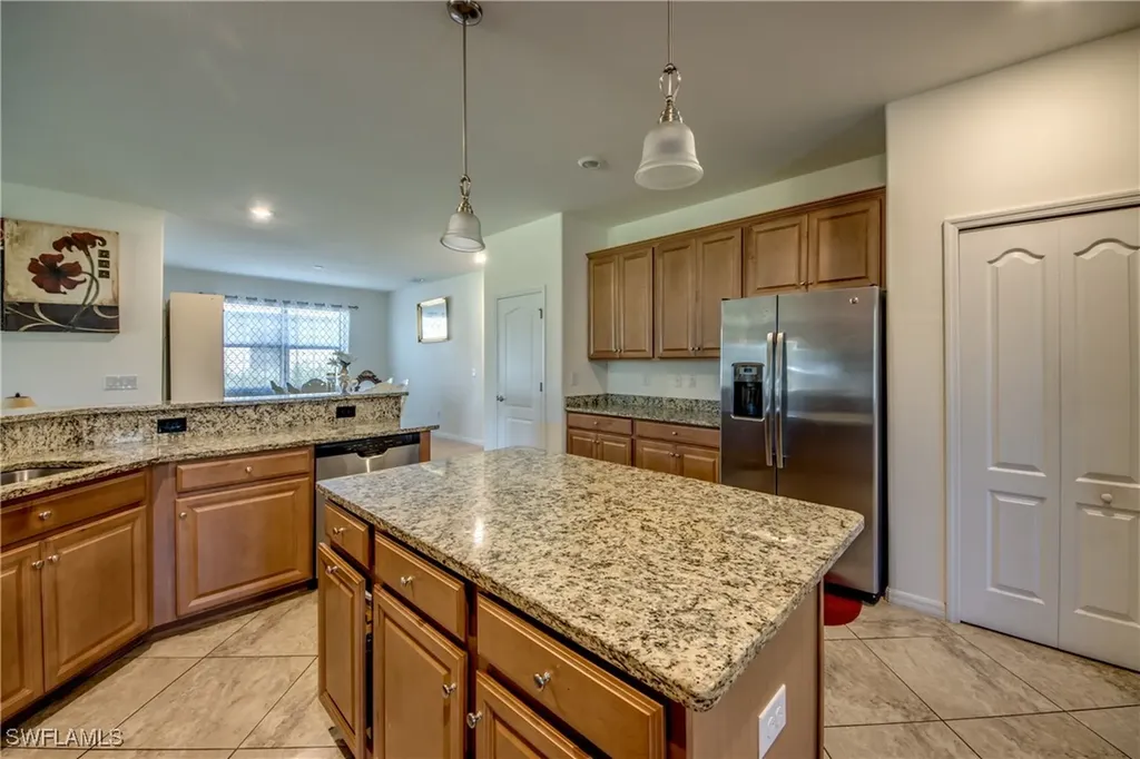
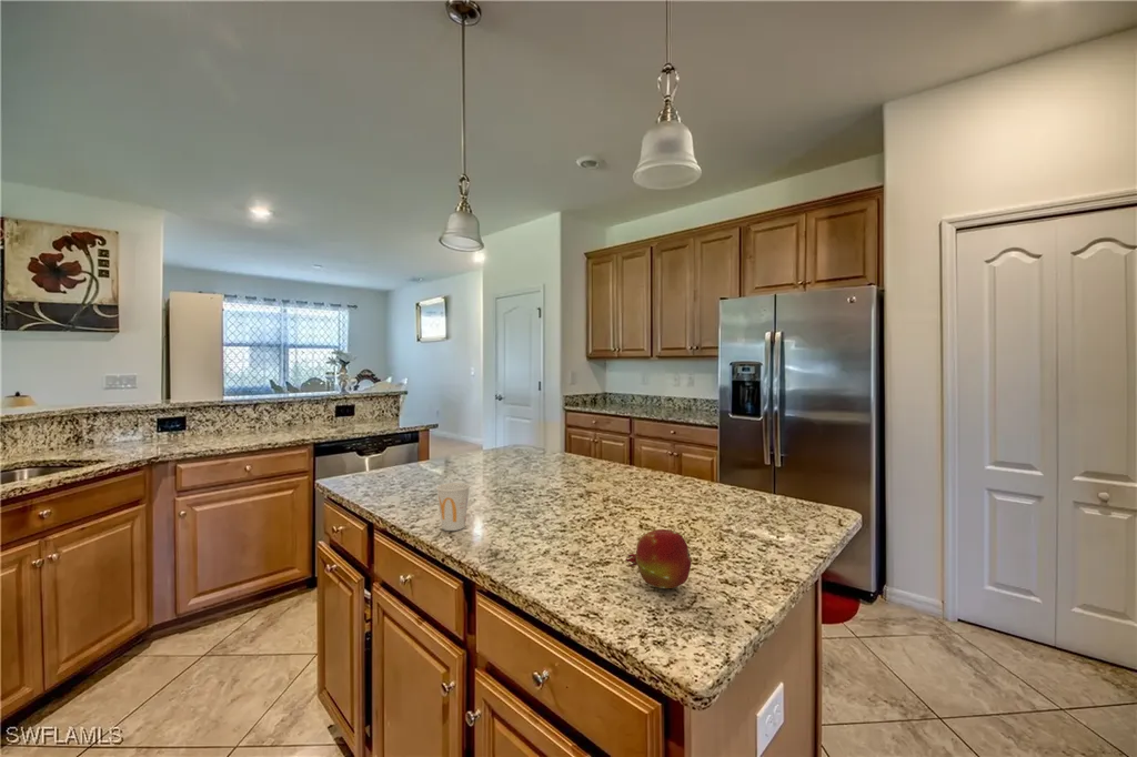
+ cup (453, 506)
+ fruit (657, 558)
